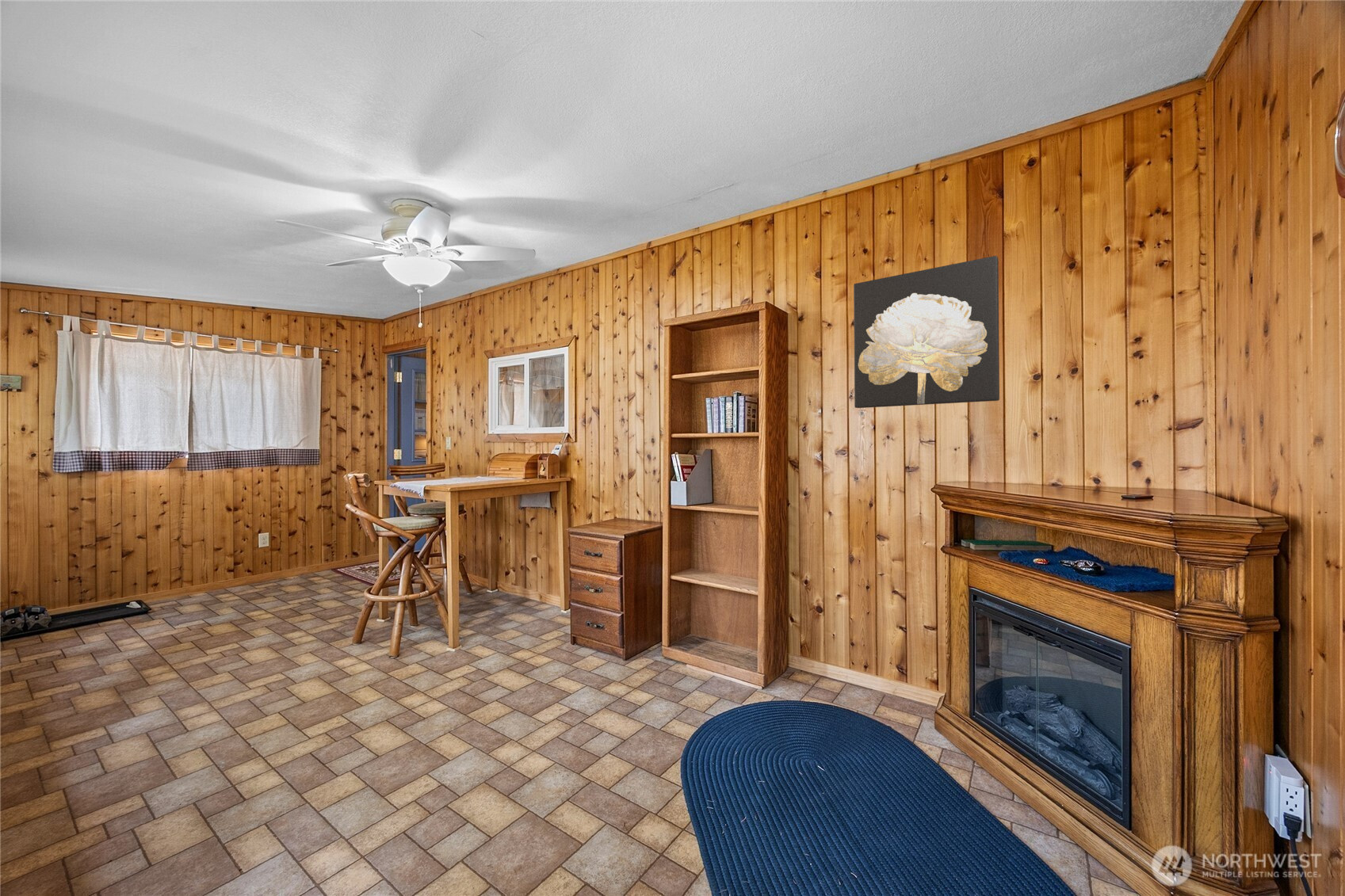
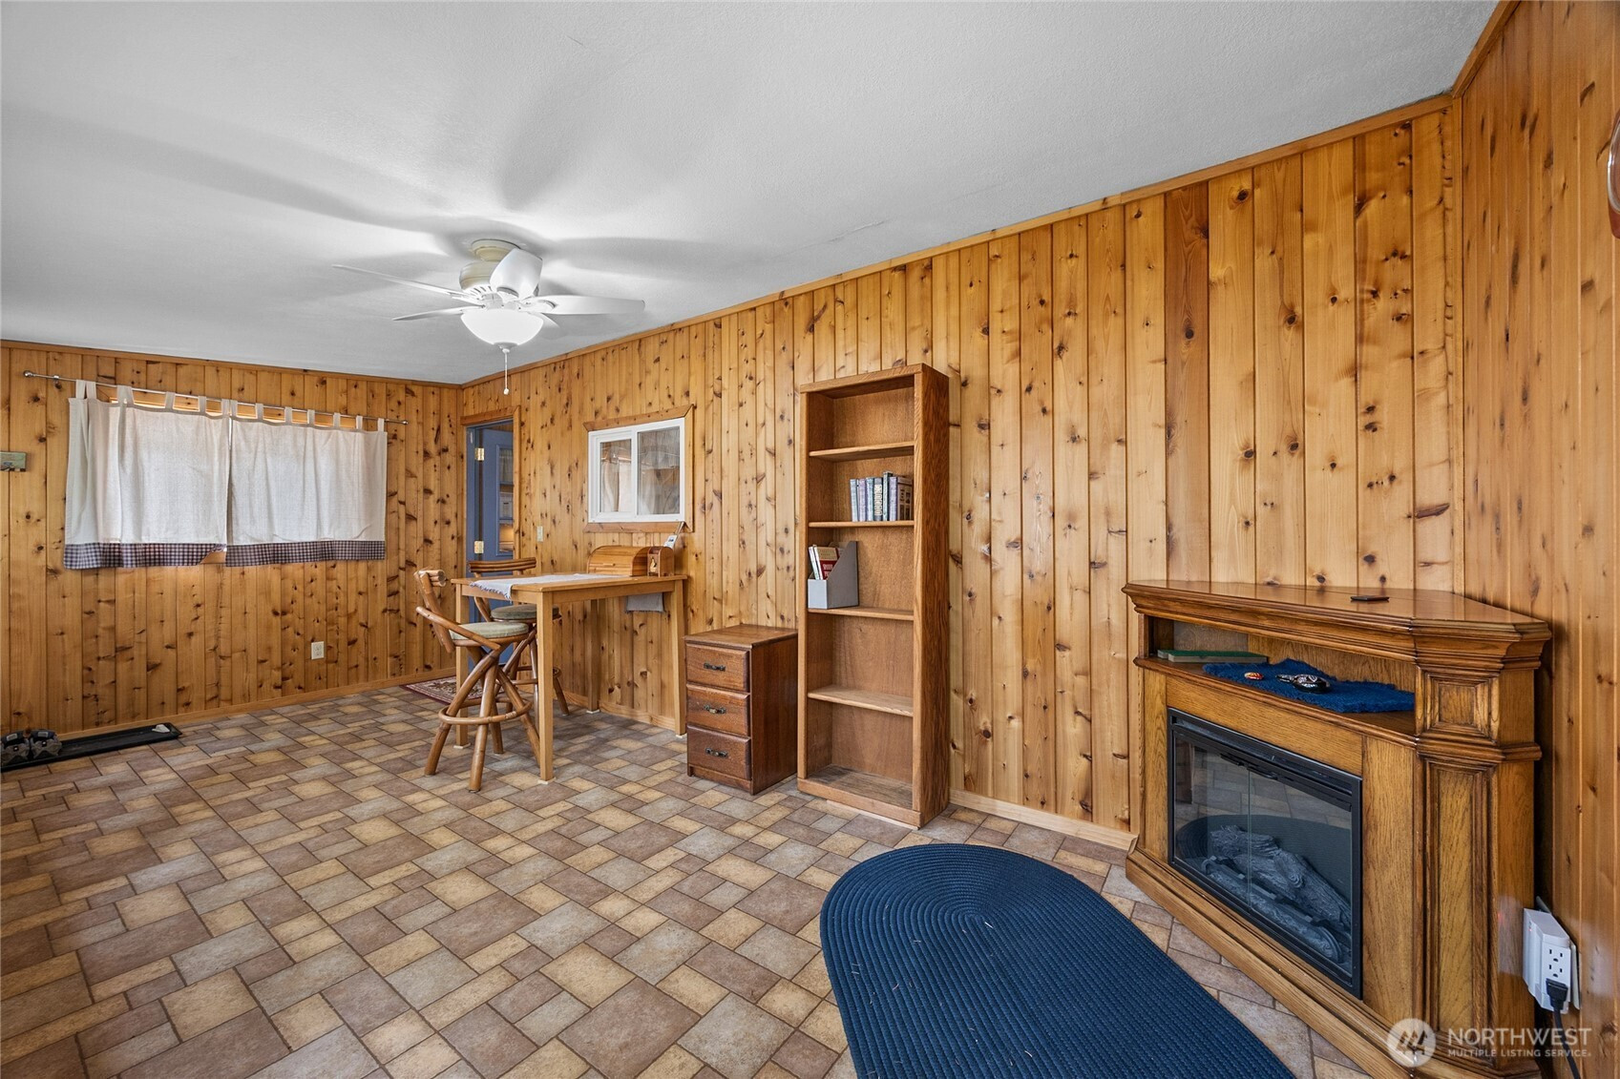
- wall art (921, 337)
